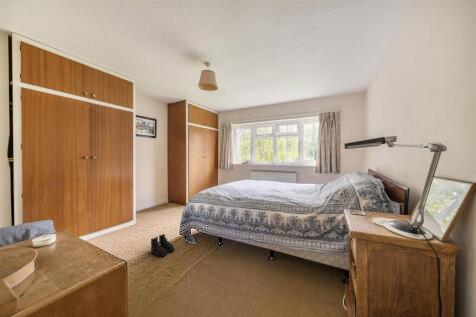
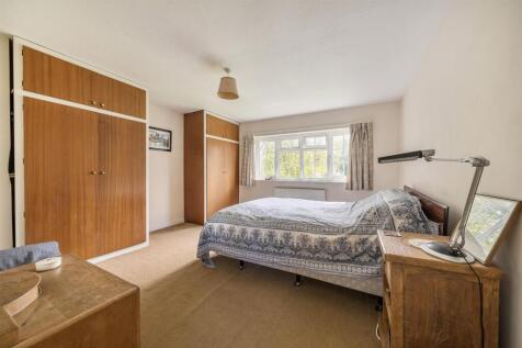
- boots (162, 243)
